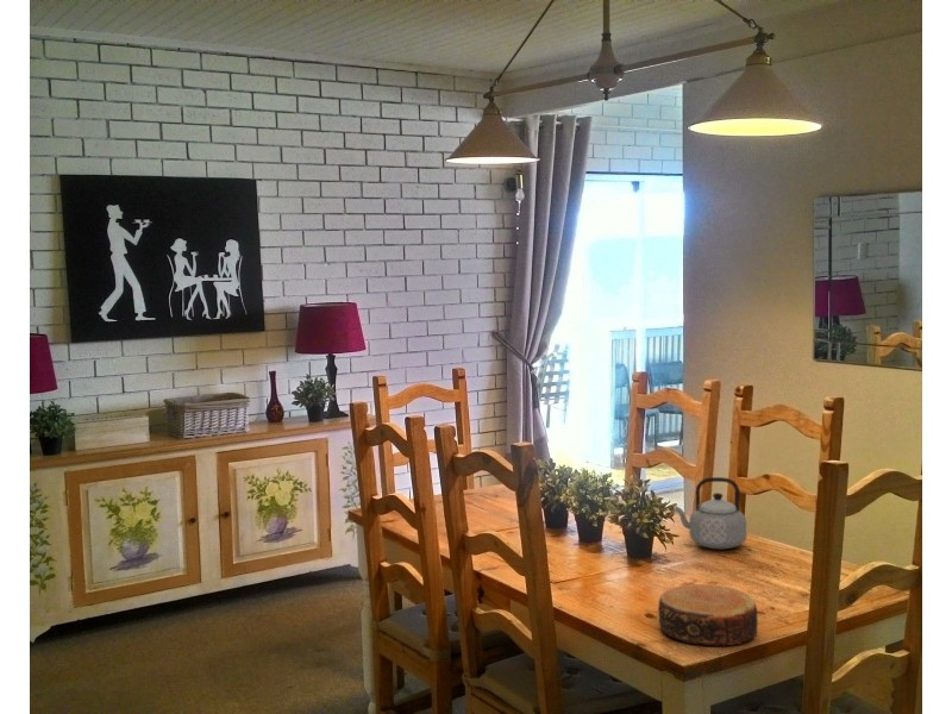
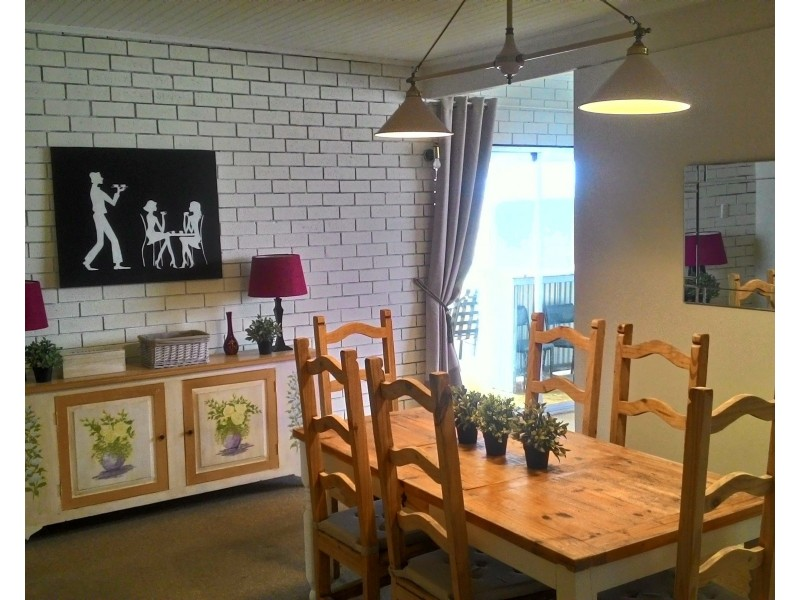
- bowl (707, 612)
- teapot (709, 511)
